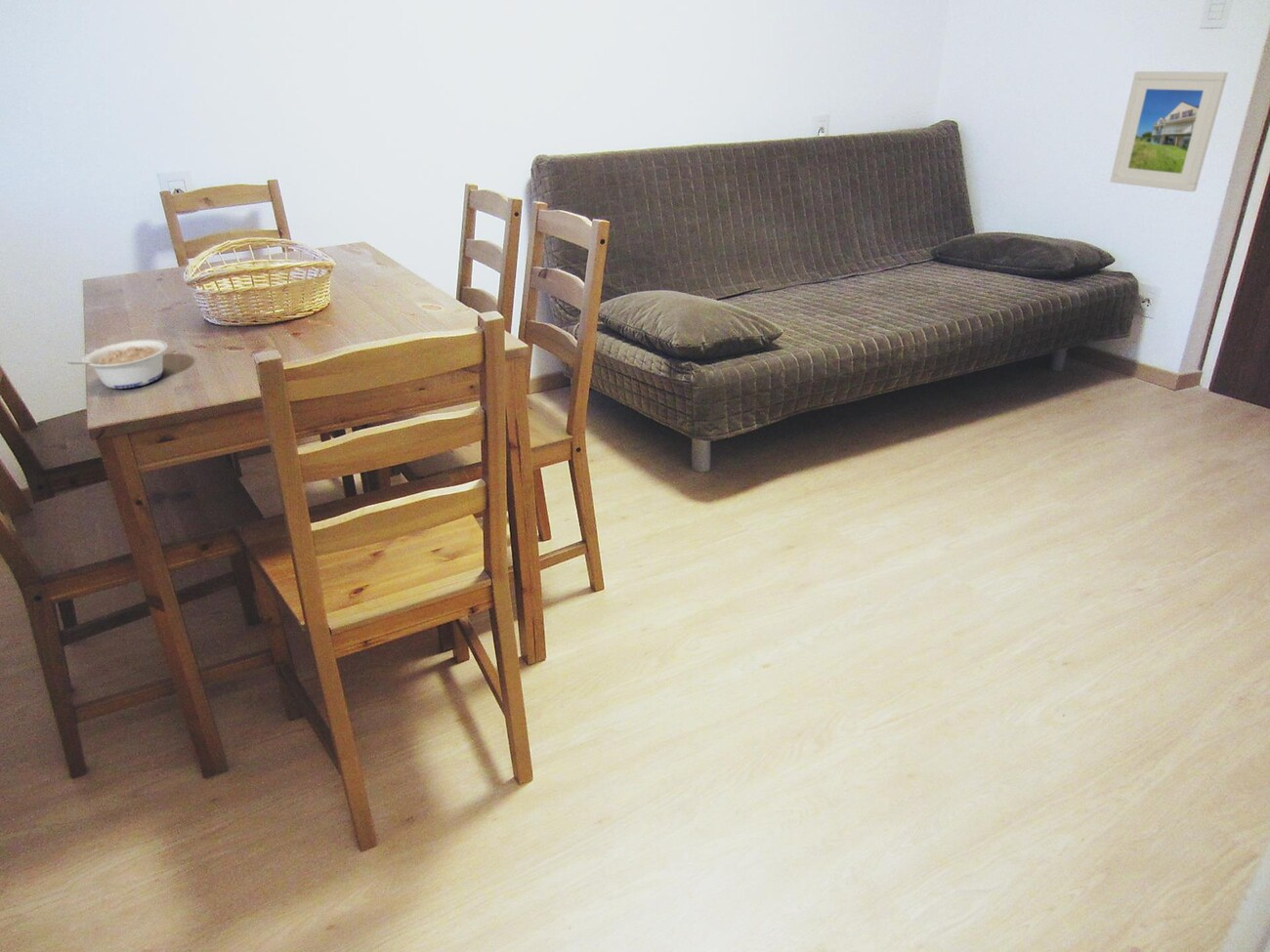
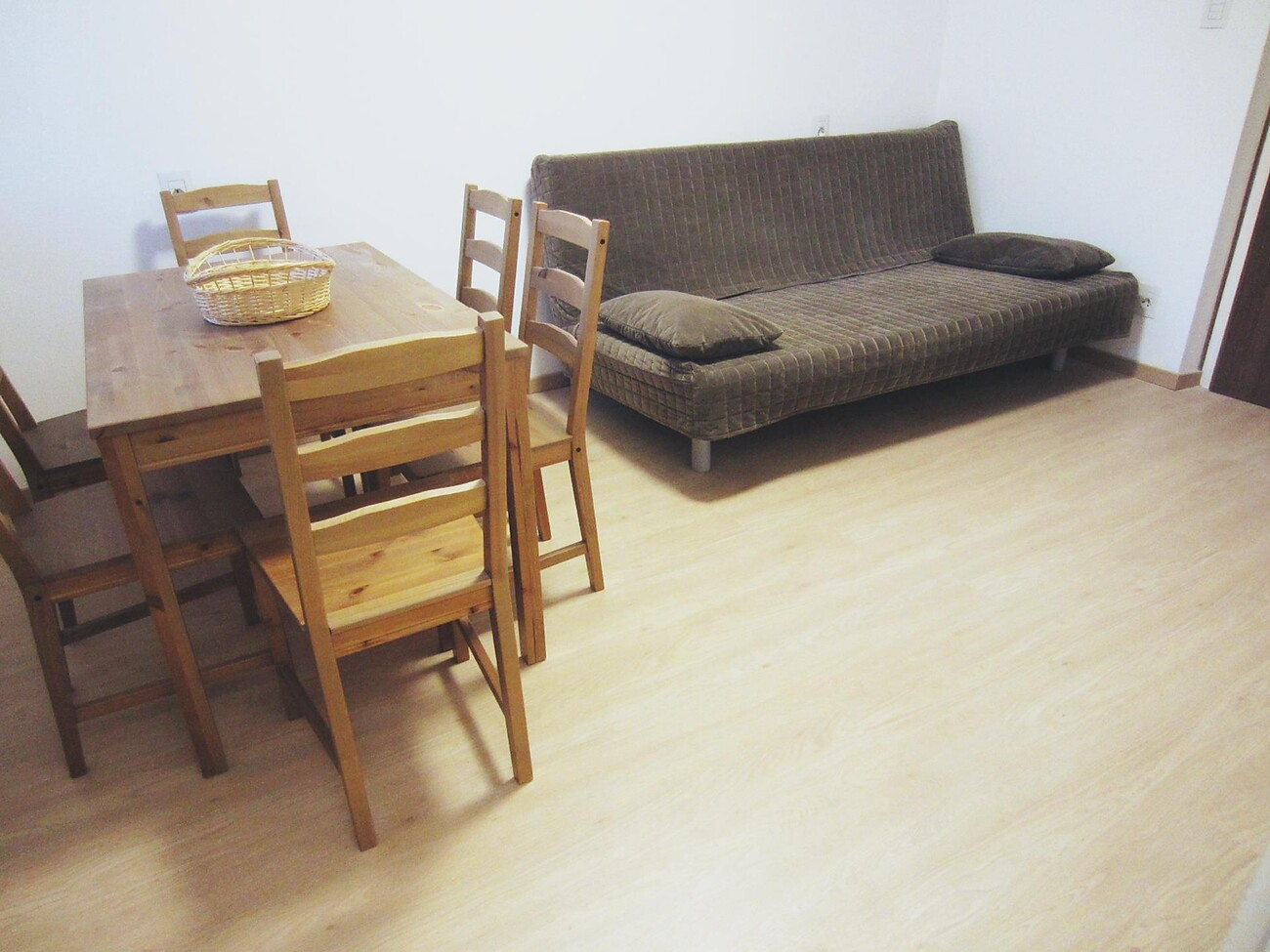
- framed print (1164, 131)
- legume (127, 363)
